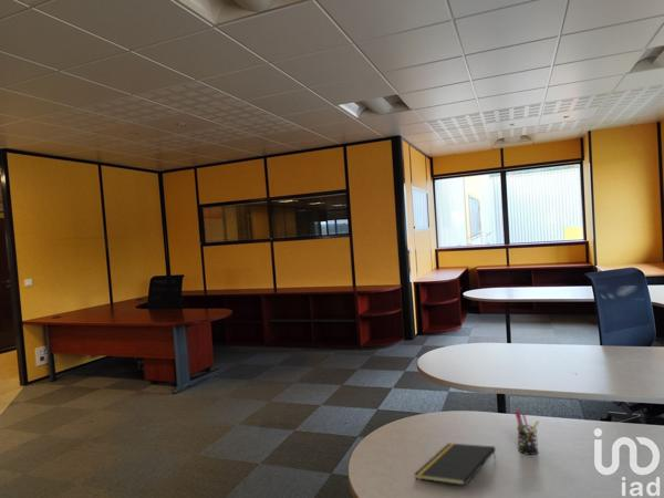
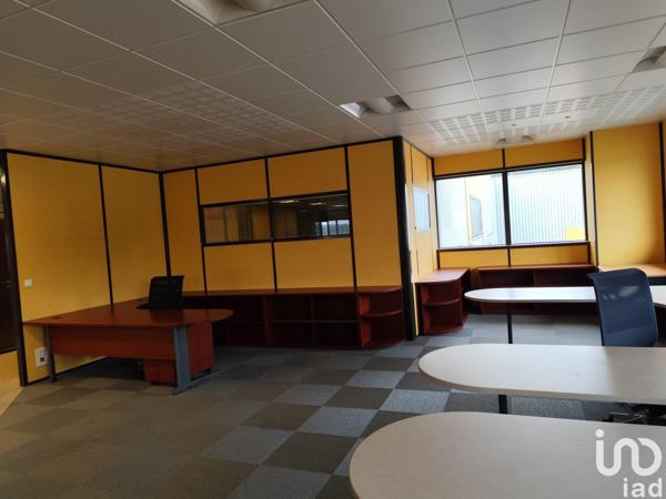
- notepad (456, 461)
- pen holder (525, 432)
